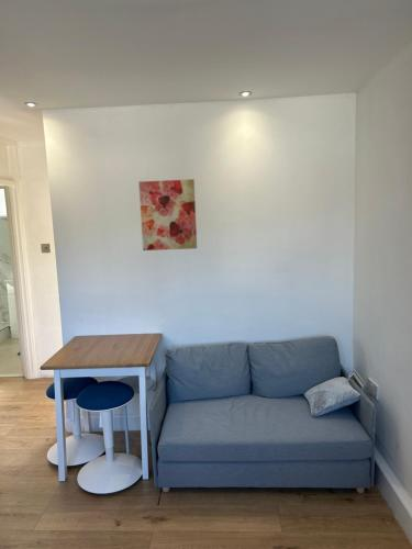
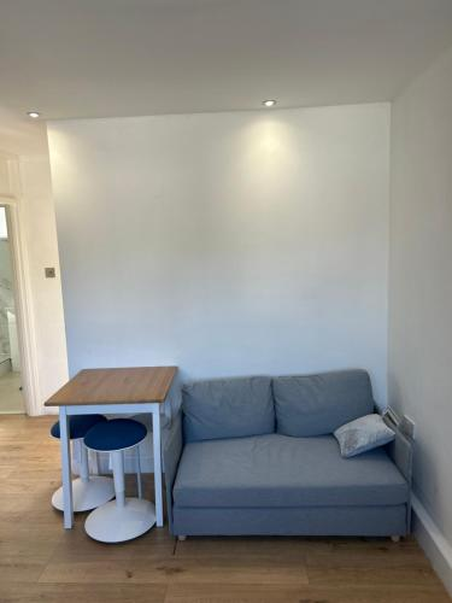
- wall art (168, 215)
